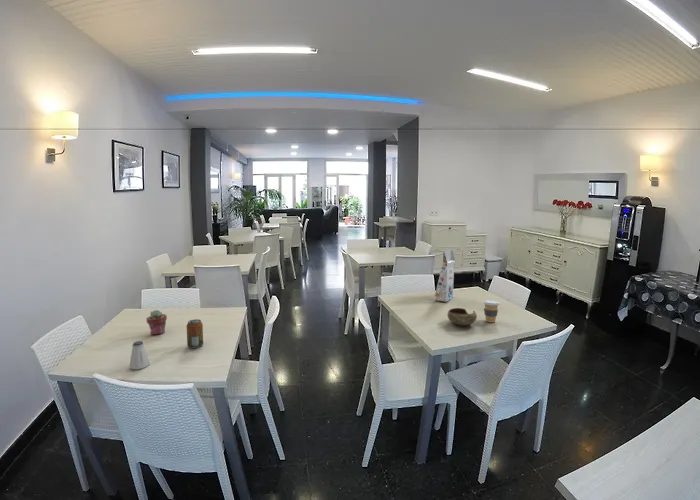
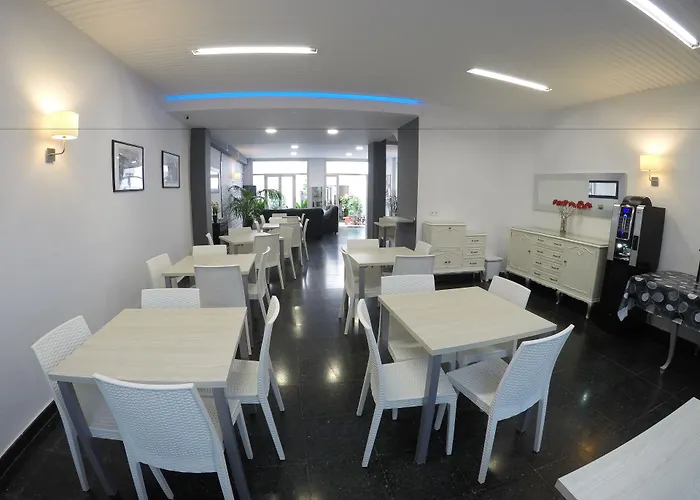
- potted succulent (156, 321)
- bowl (461, 317)
- beverage can (194, 333)
- gift box (445, 274)
- coffee cup (490, 311)
- saltshaker (138, 354)
